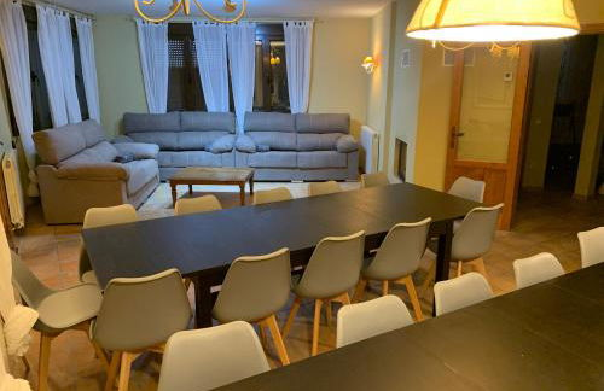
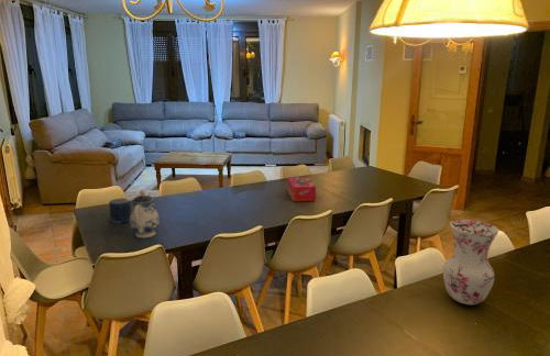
+ vase (469, 264)
+ candle (120, 210)
+ tissue box (300, 188)
+ teapot (143, 212)
